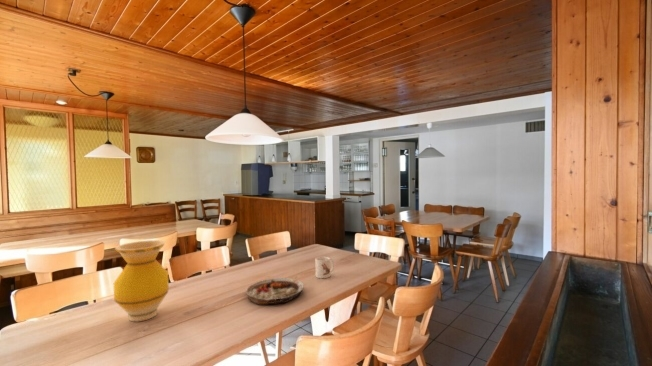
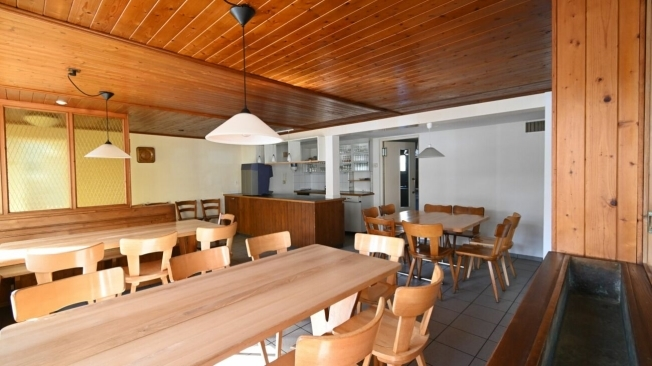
- mug (325, 266)
- plate (275, 288)
- vase (142, 280)
